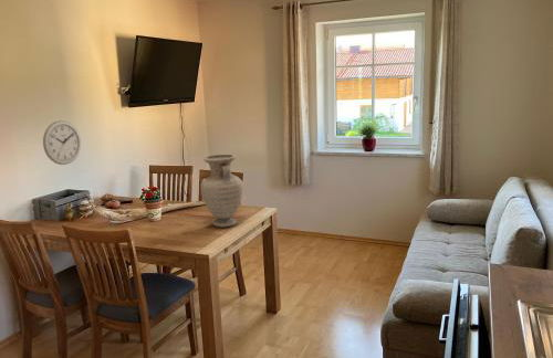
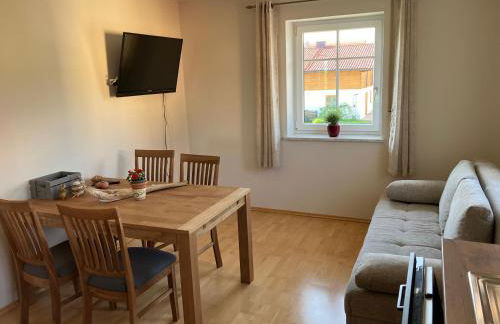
- wall clock (63, 143)
- vase (221, 190)
